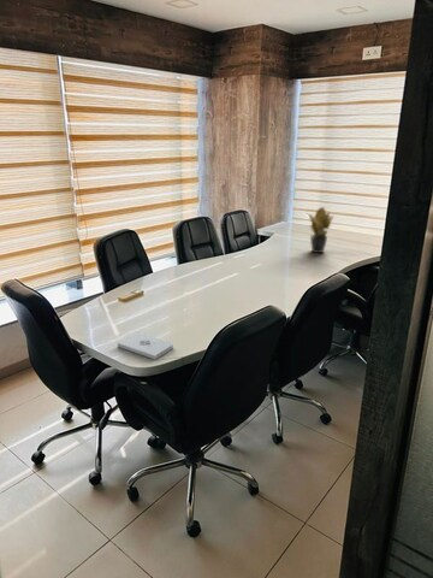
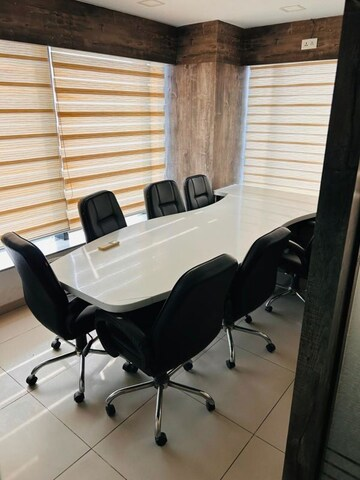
- potted plant (319, 229)
- notepad (146, 344)
